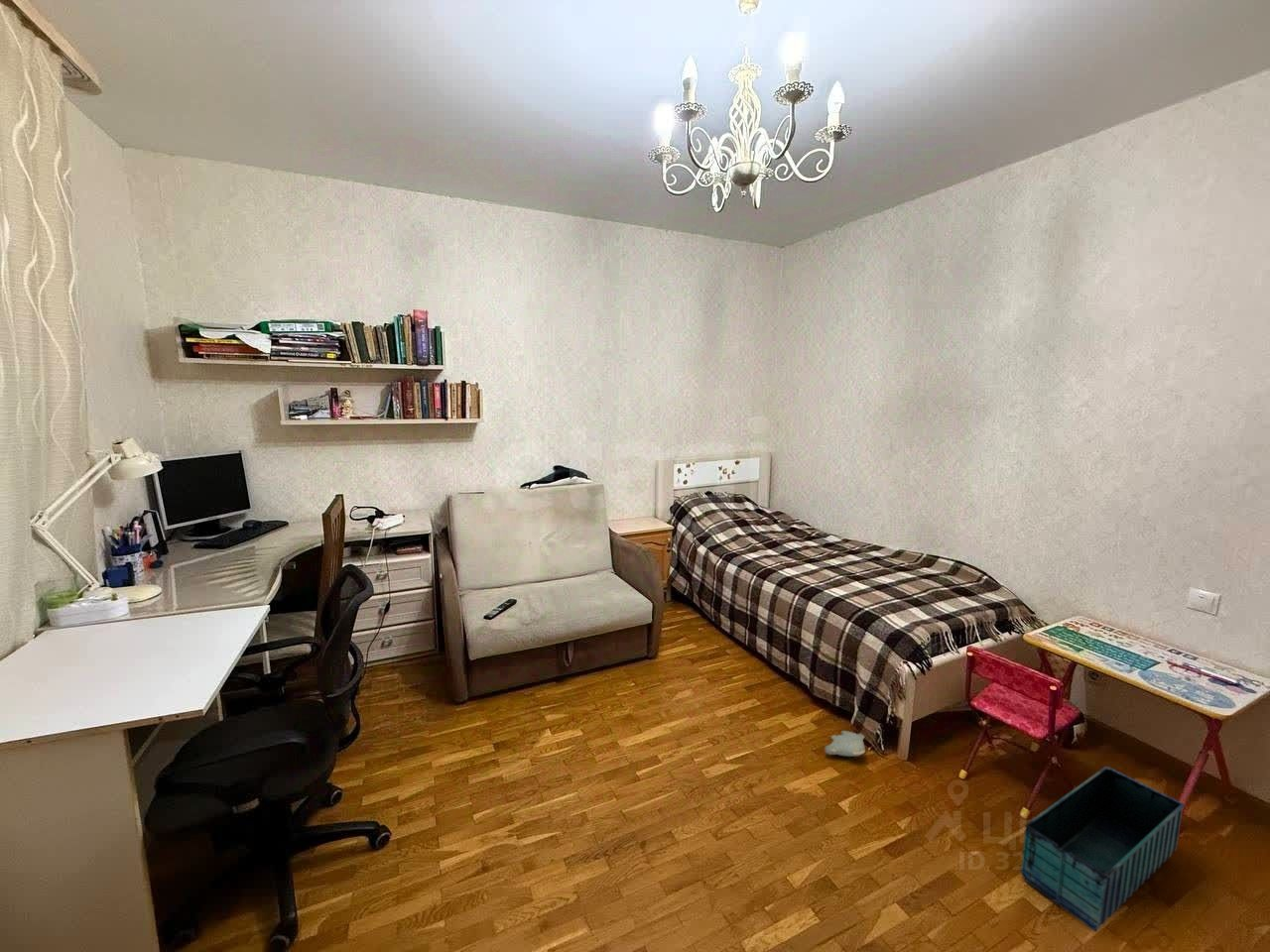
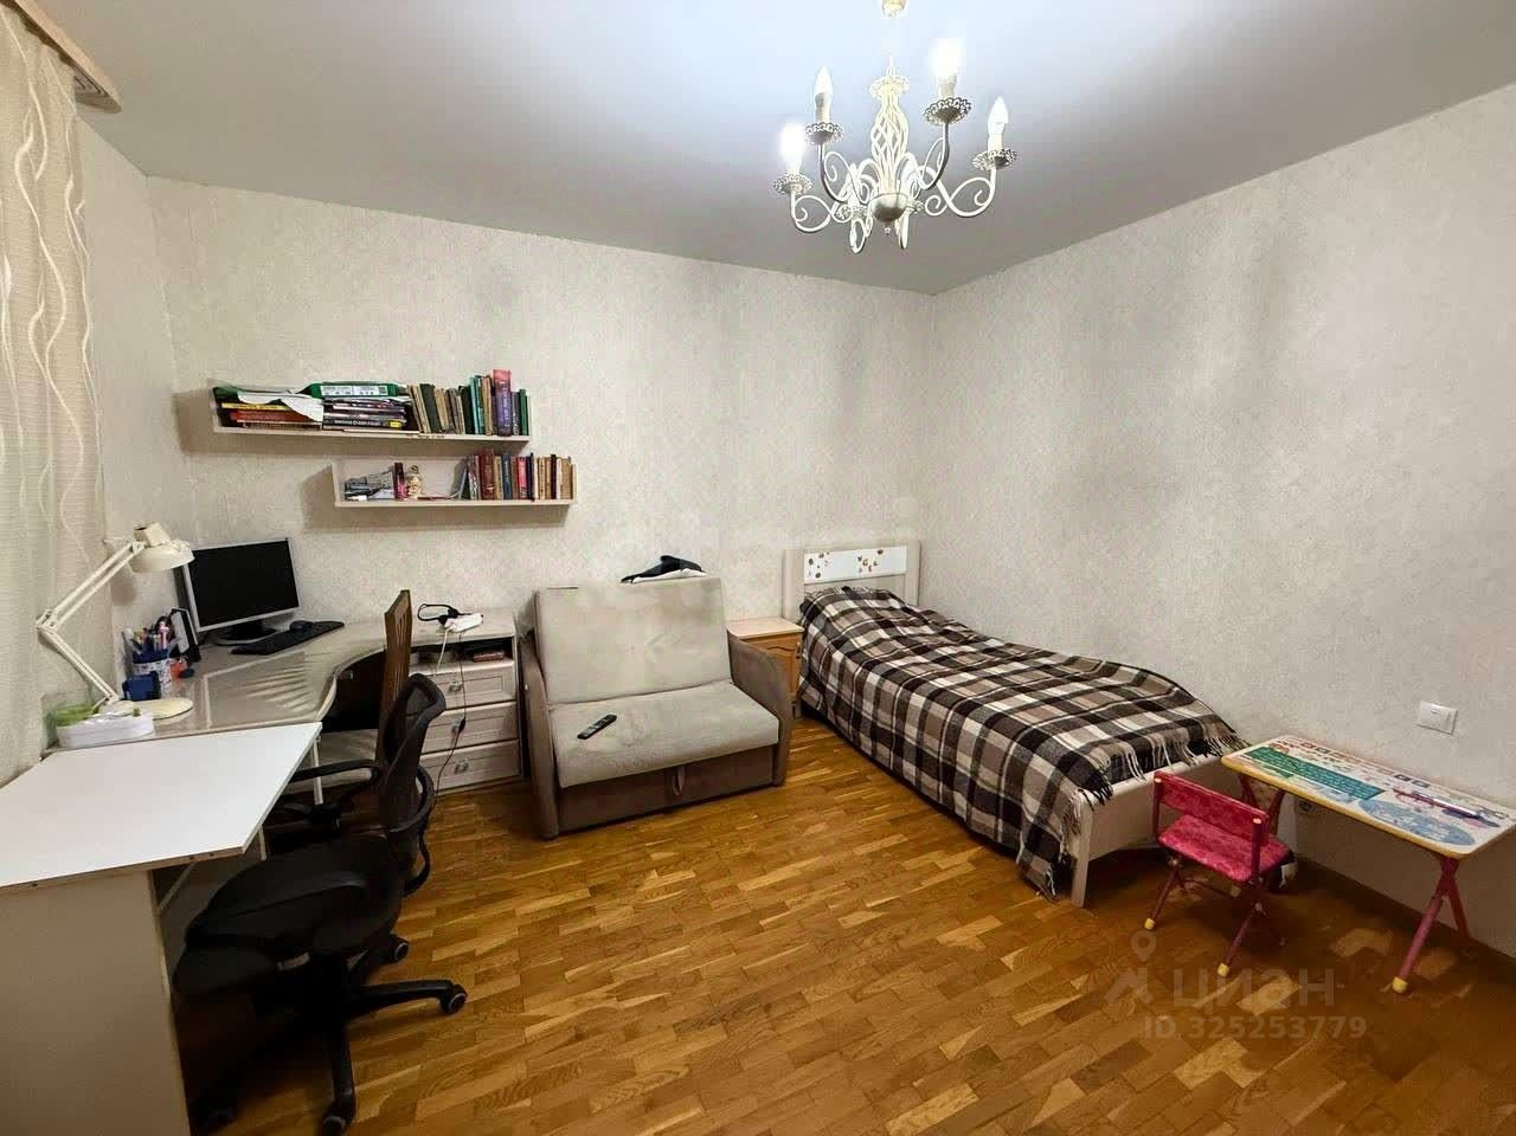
- plush toy (849, 745)
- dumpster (1104, 840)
